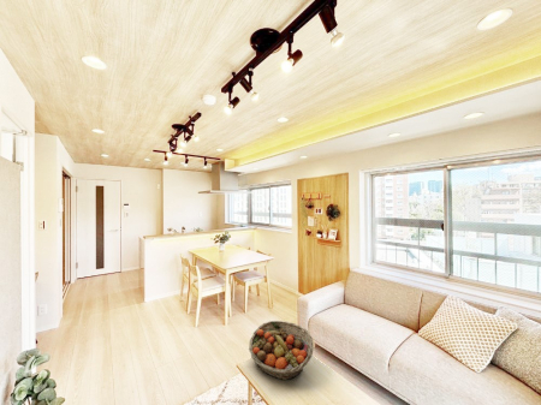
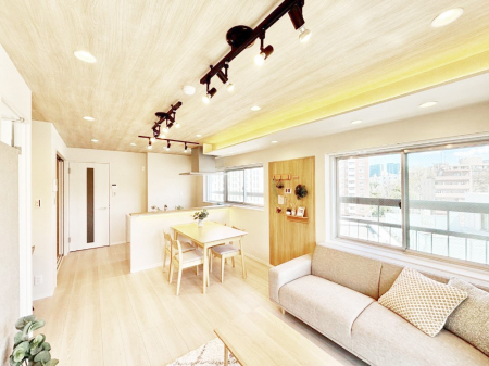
- fruit basket (280, 347)
